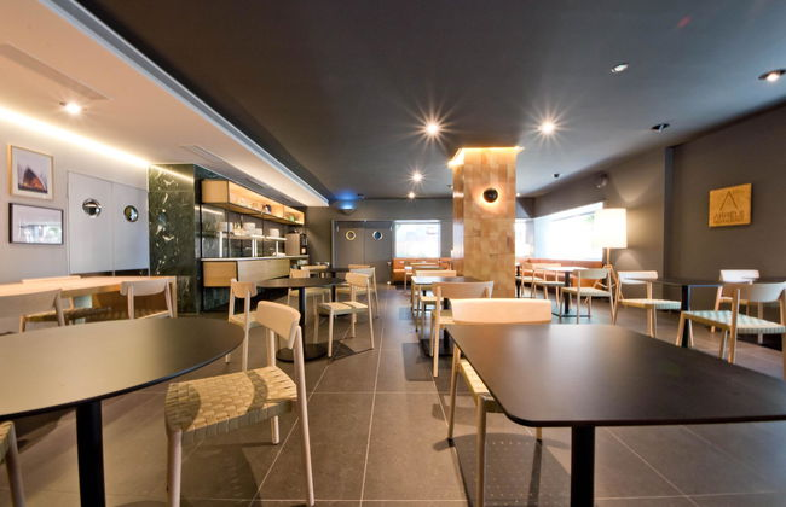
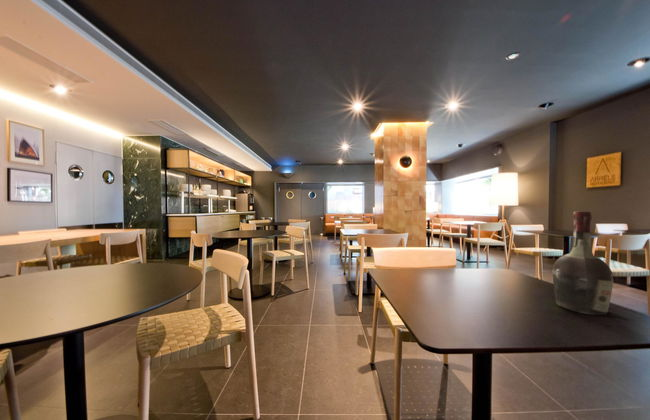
+ cognac bottle (581, 259)
